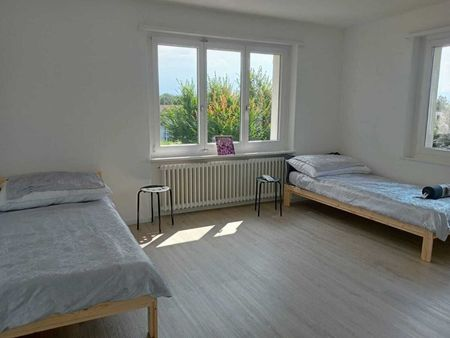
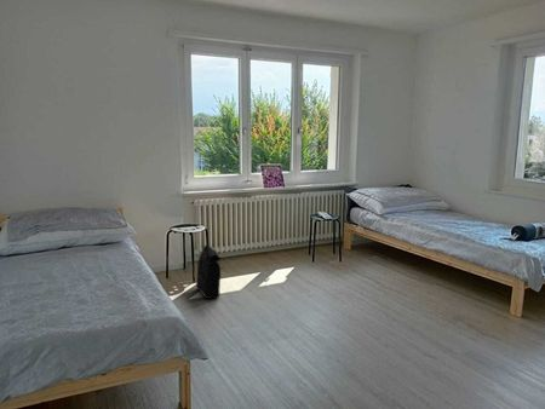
+ backpack (208, 269)
